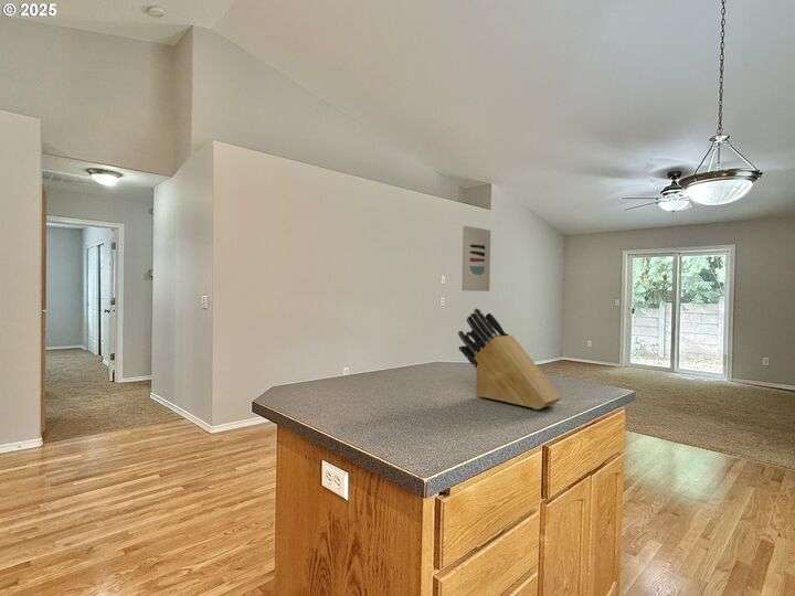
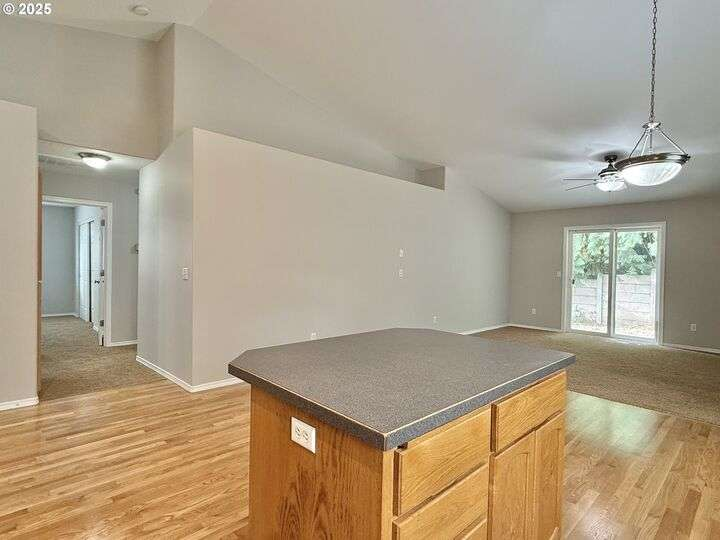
- wall art (476, 259)
- knife block (506, 354)
